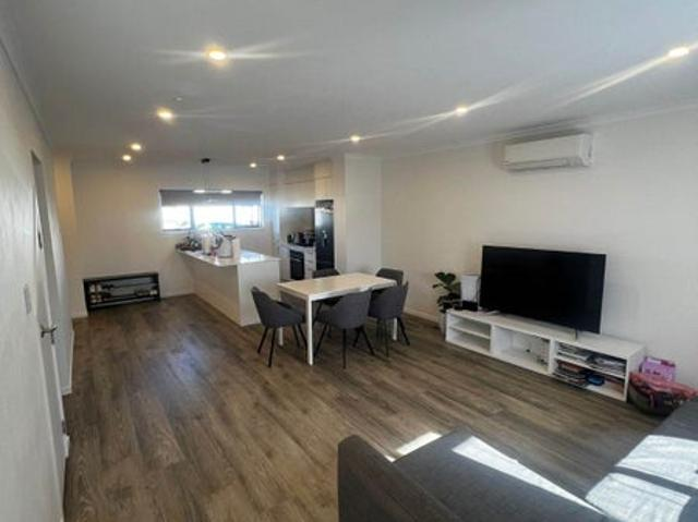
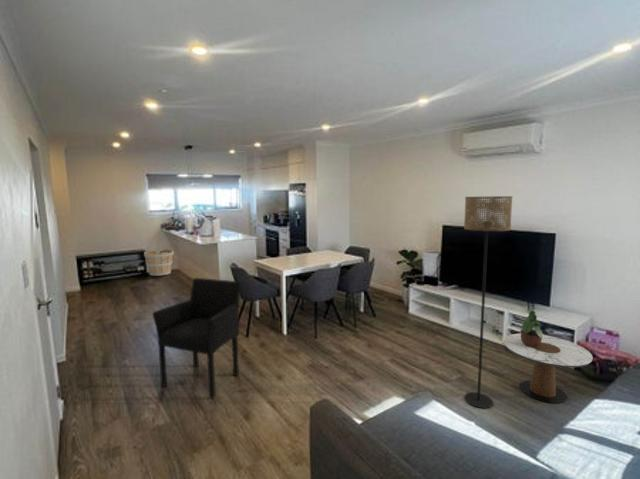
+ floor lamp (483, 302)
+ armchair (202, 332)
+ wooden bucket (159, 262)
+ side table (544, 369)
+ potted plant (530, 324)
